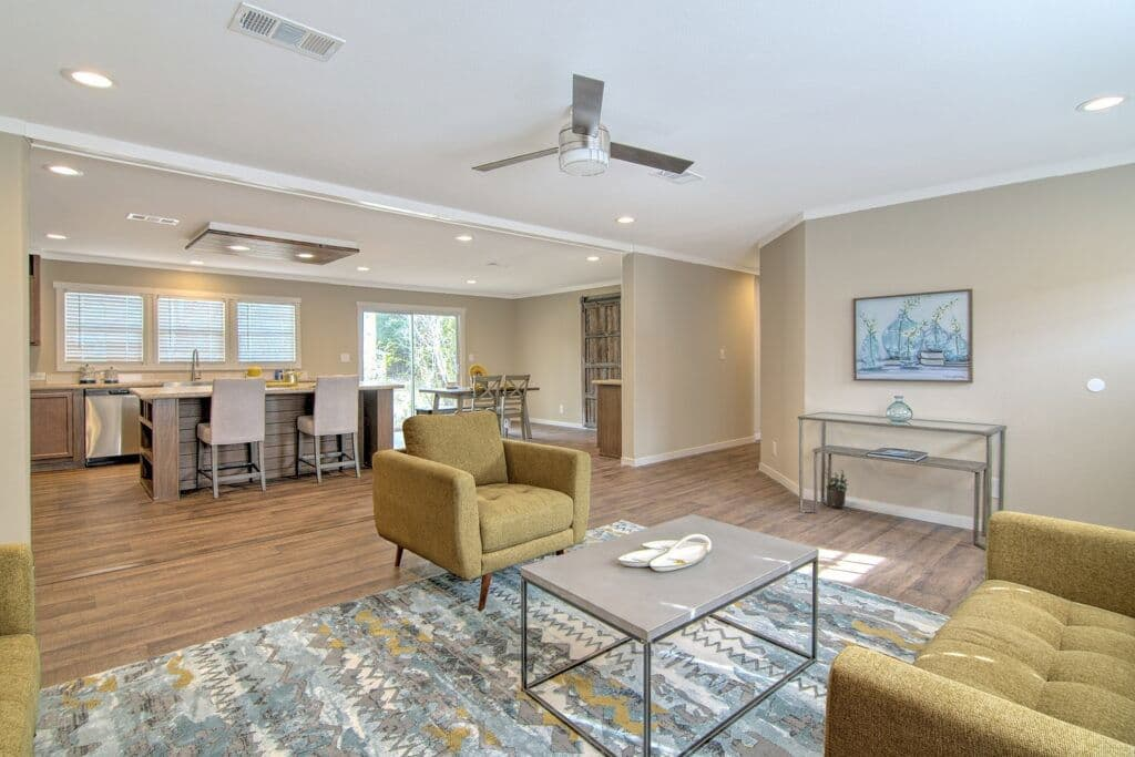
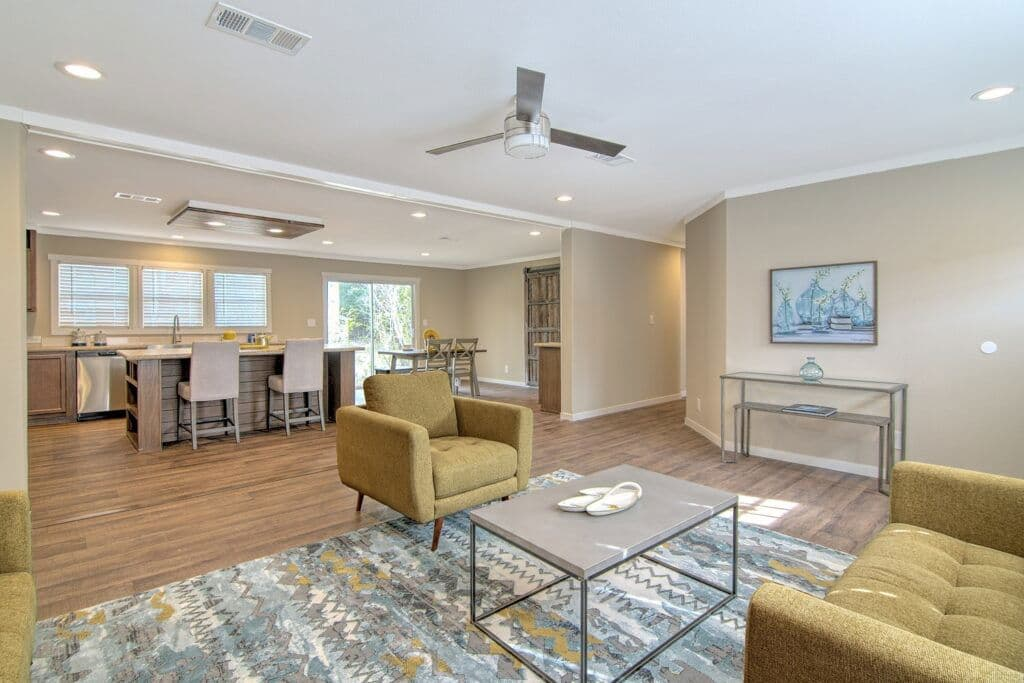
- potted plant (835, 484)
